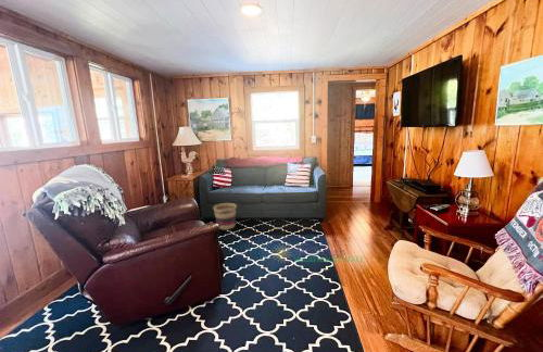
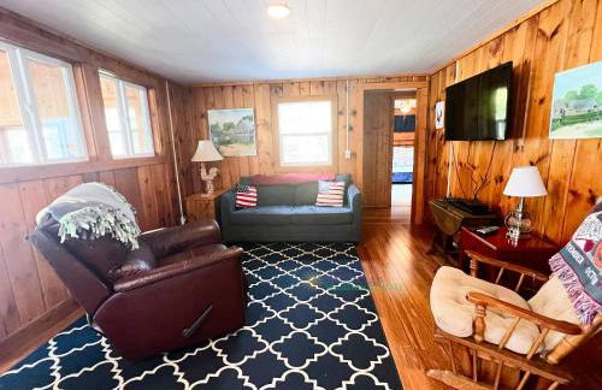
- basket (225, 216)
